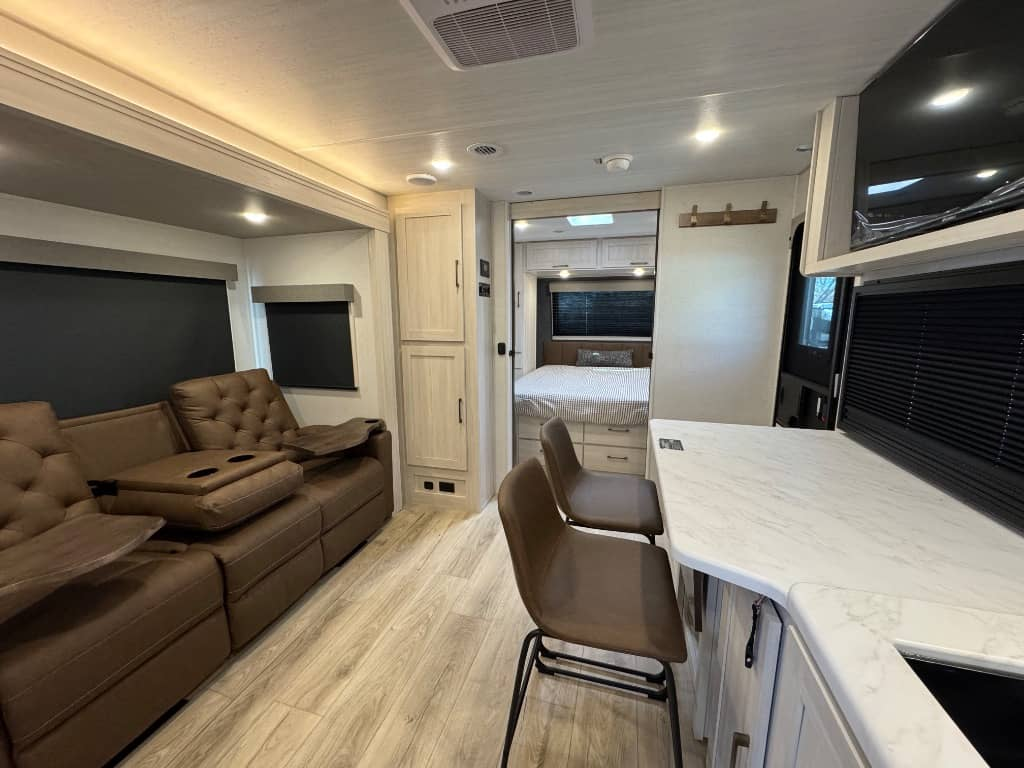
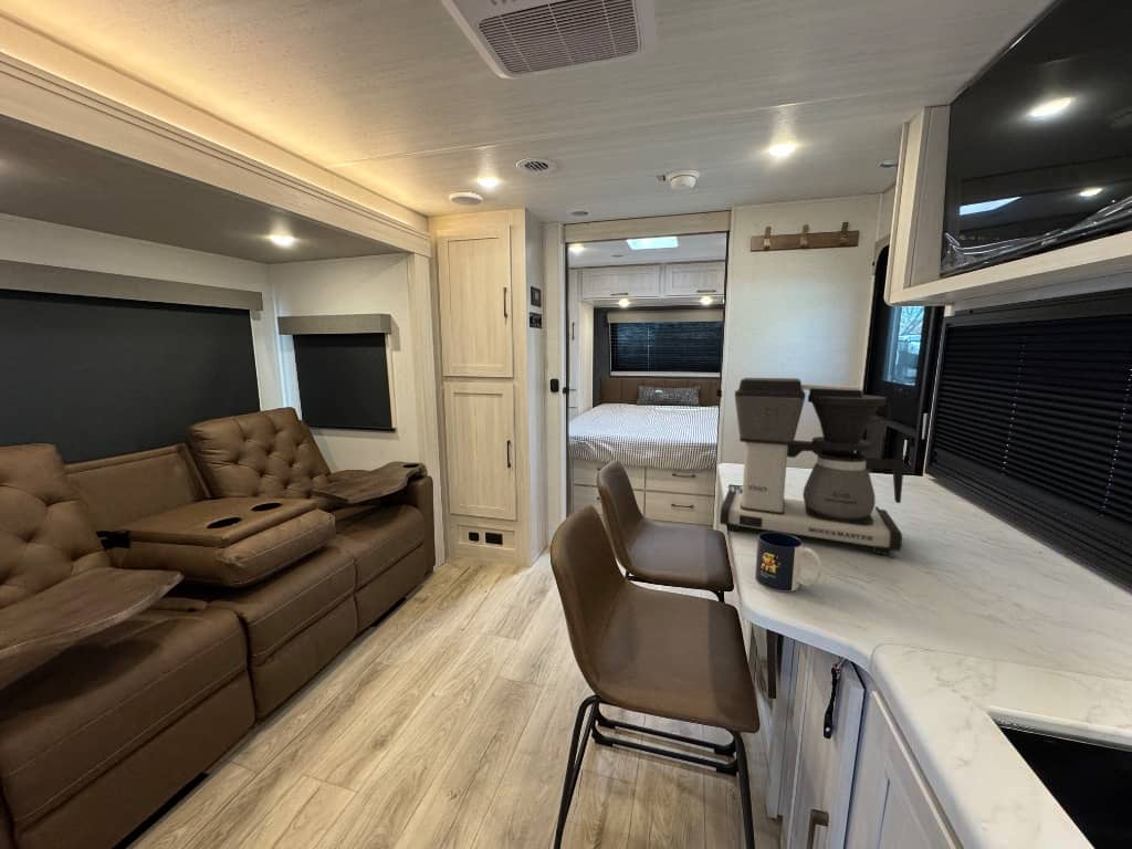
+ coffee maker (808, 450)
+ mug (788, 563)
